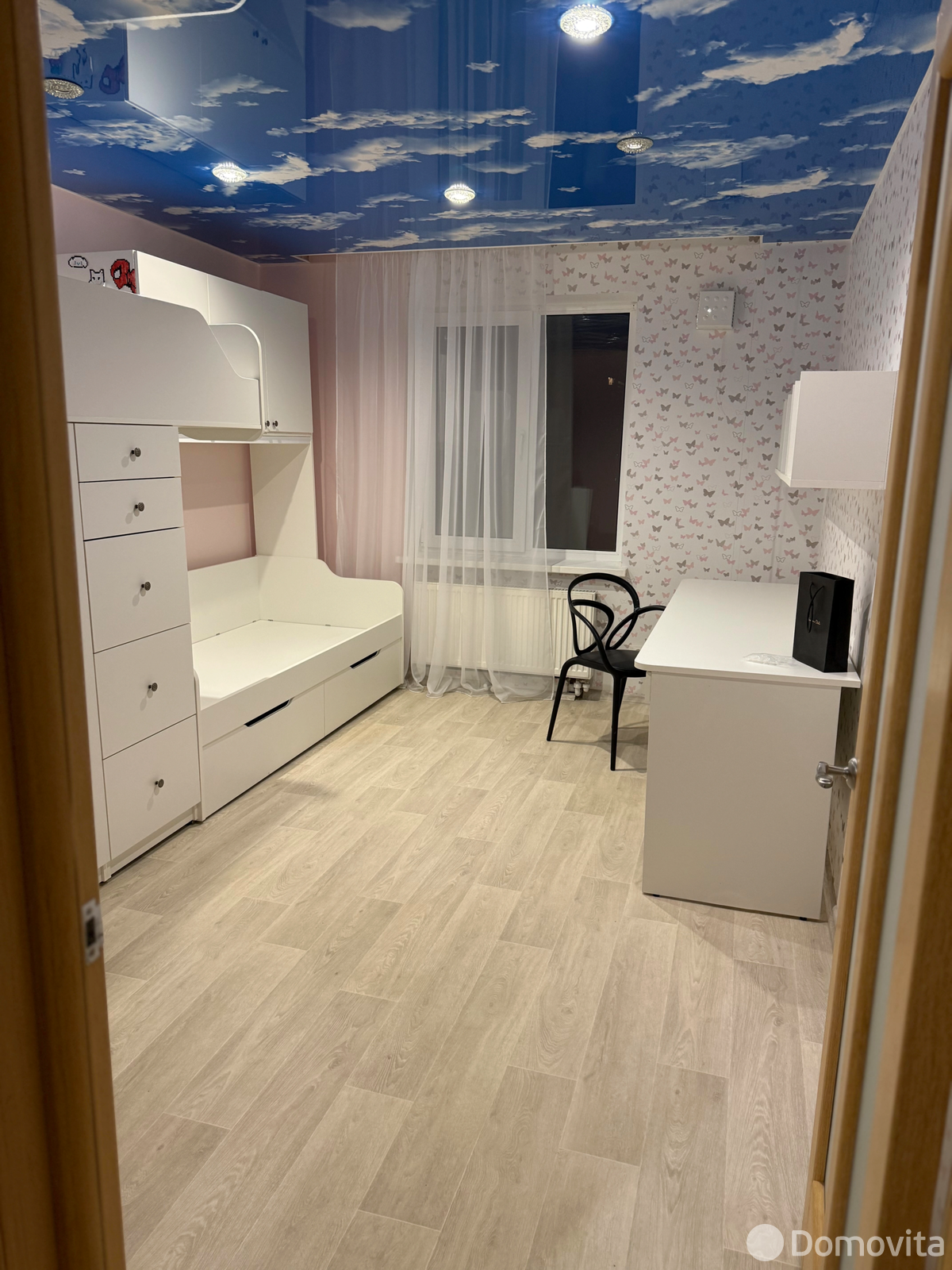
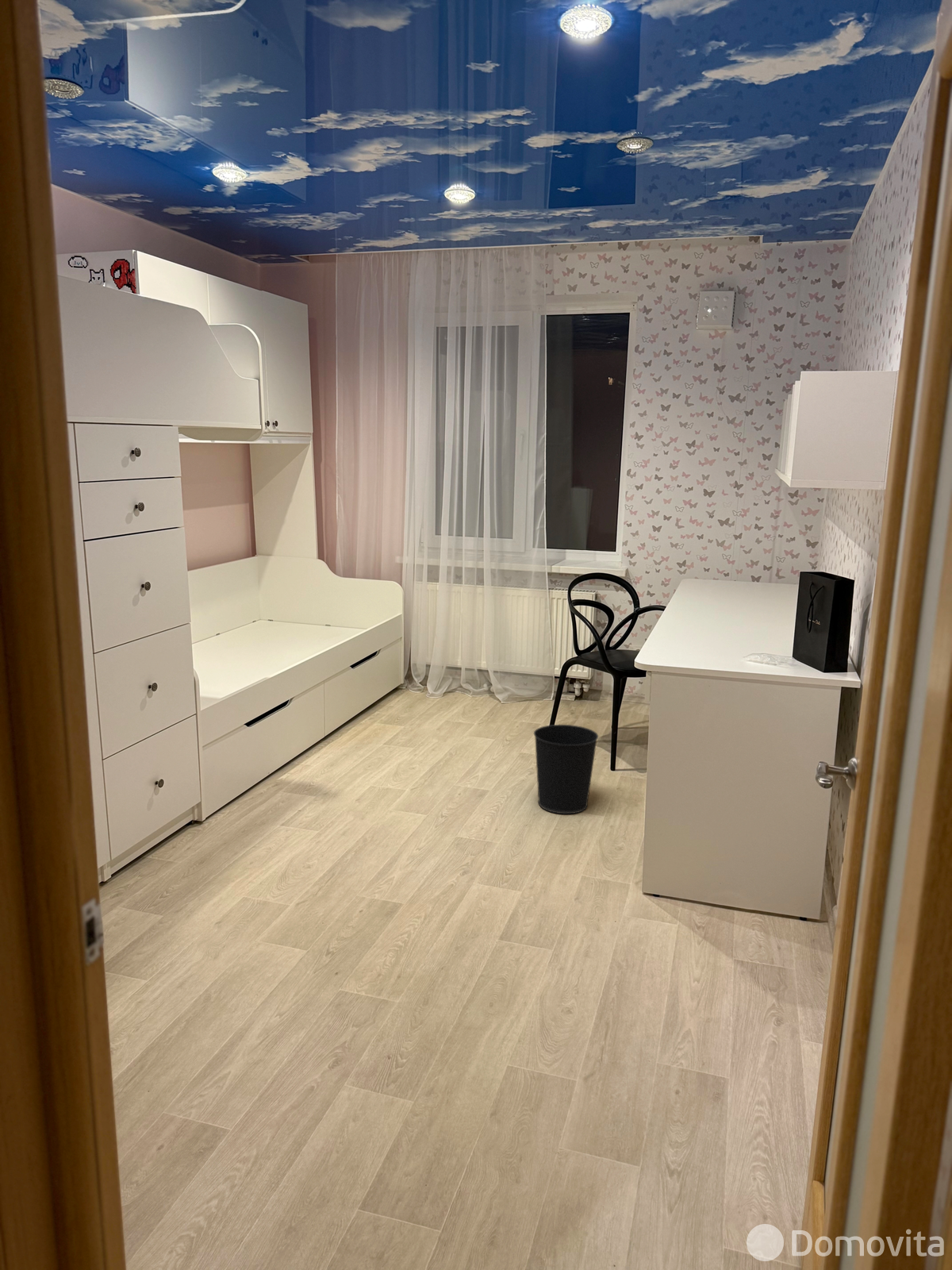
+ wastebasket (564, 769)
